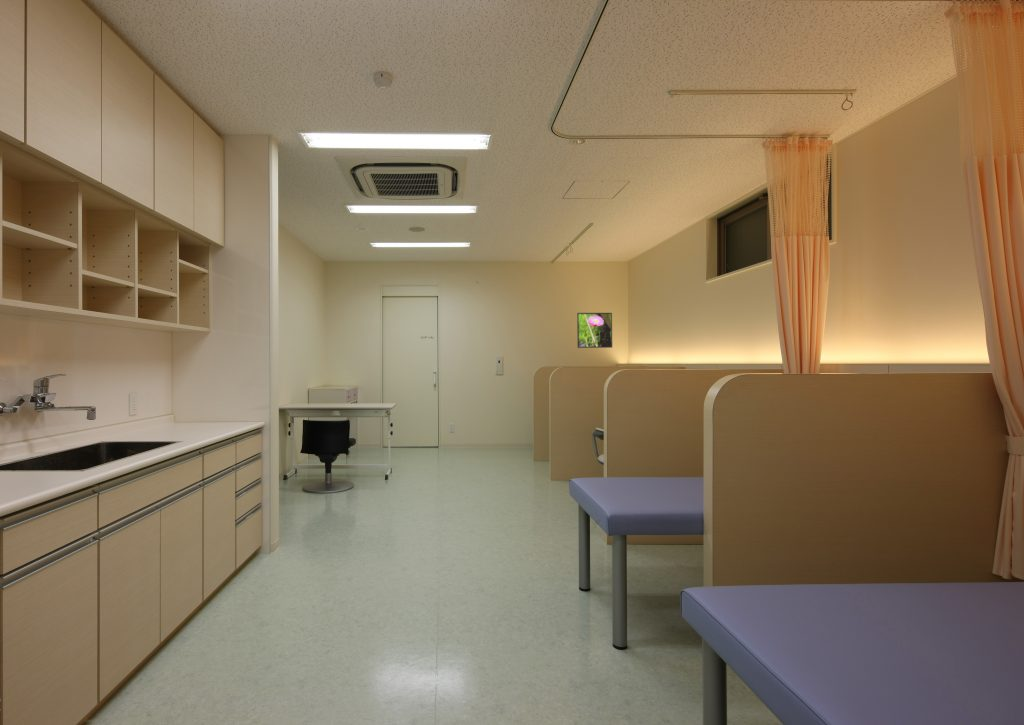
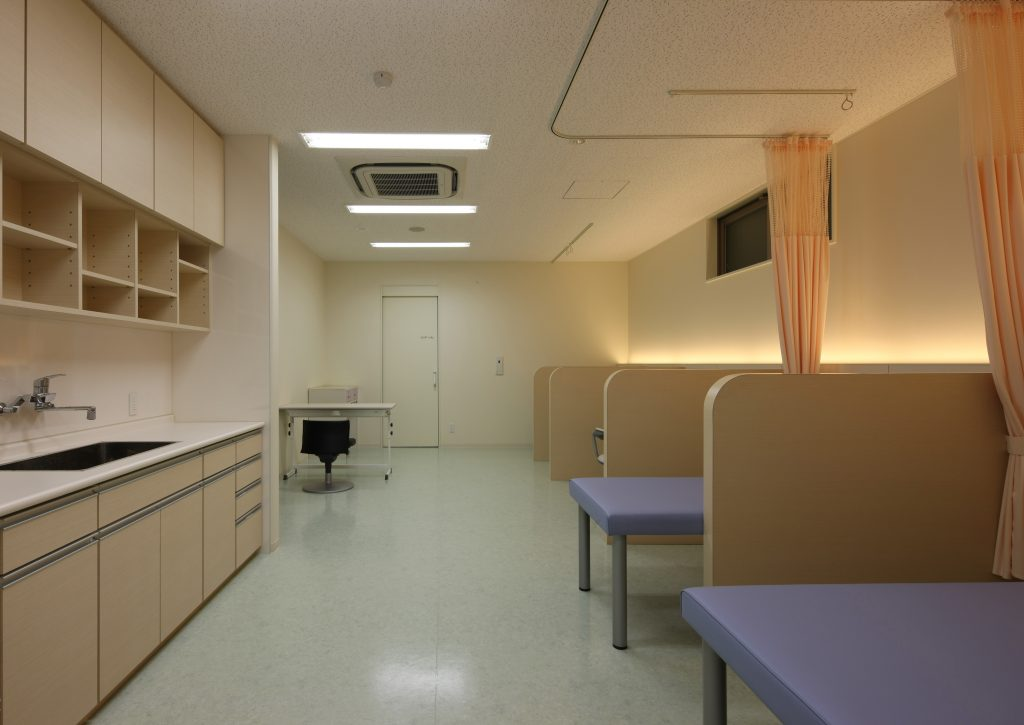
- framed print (594, 330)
